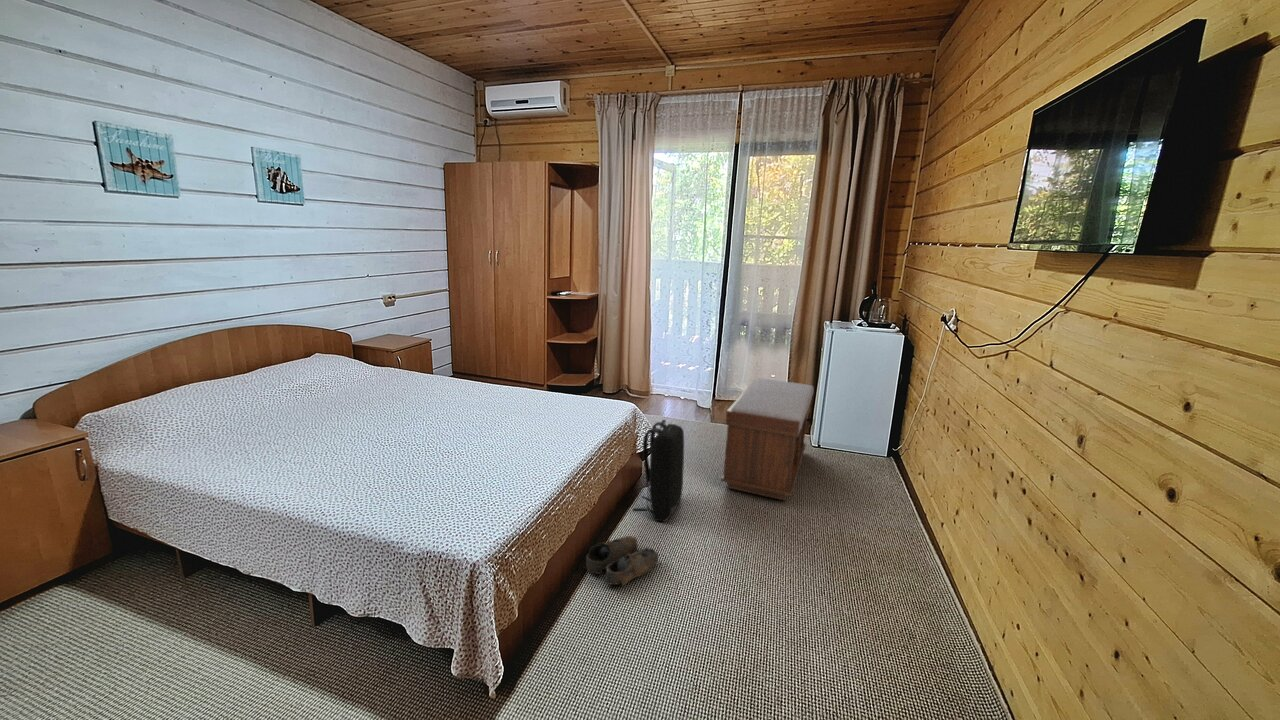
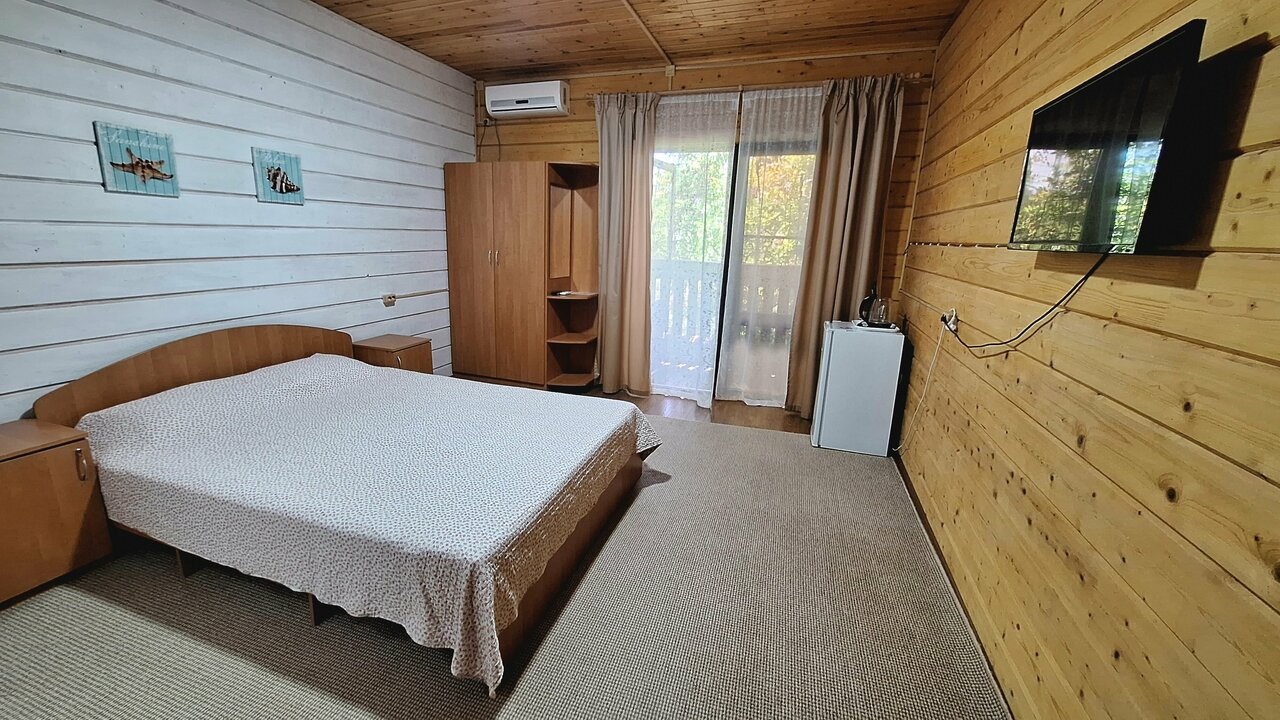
- shoe (623, 556)
- backpack (659, 464)
- bench (771, 432)
